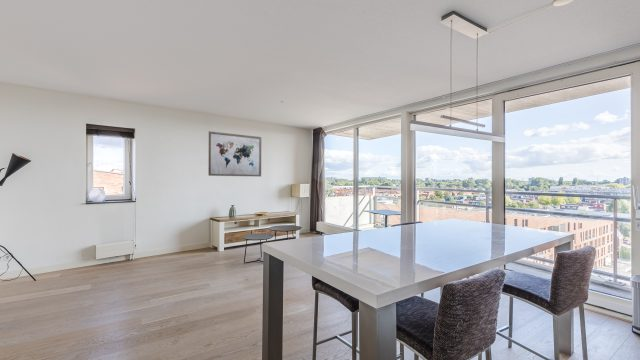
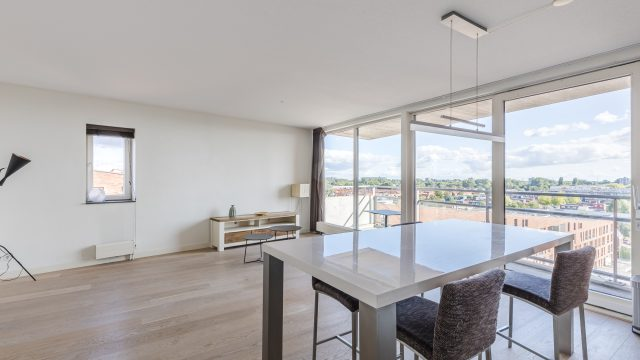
- wall art (236, 155)
